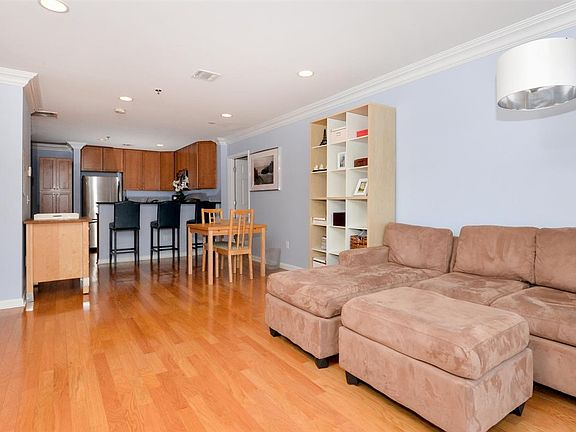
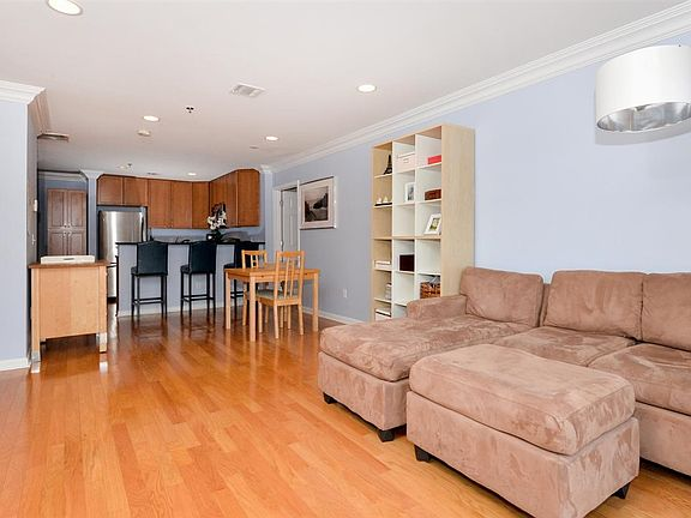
- wastebasket (271, 259)
